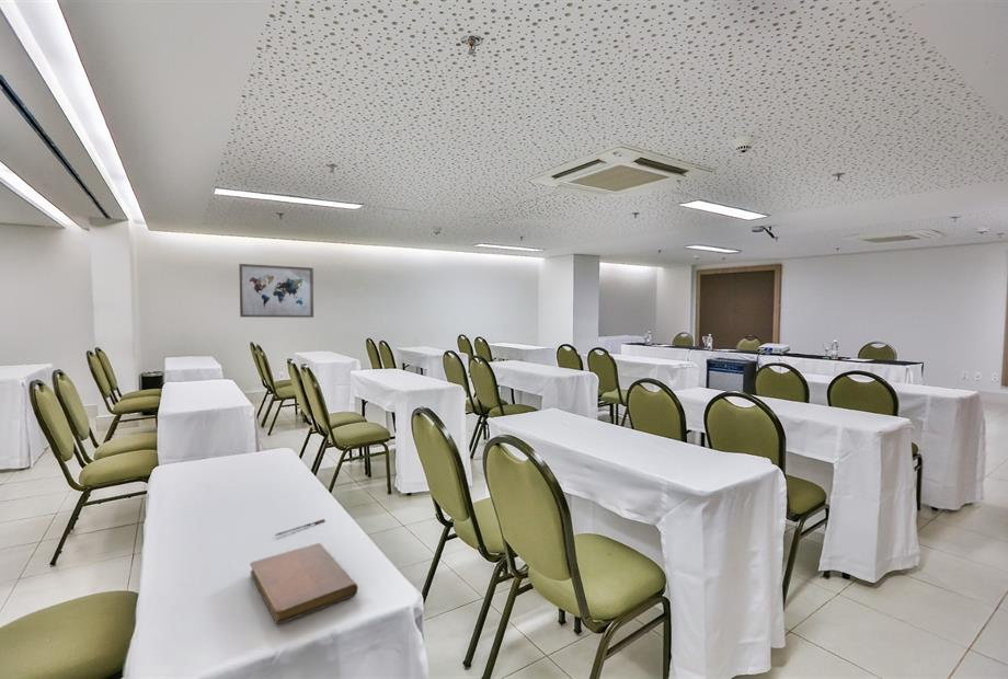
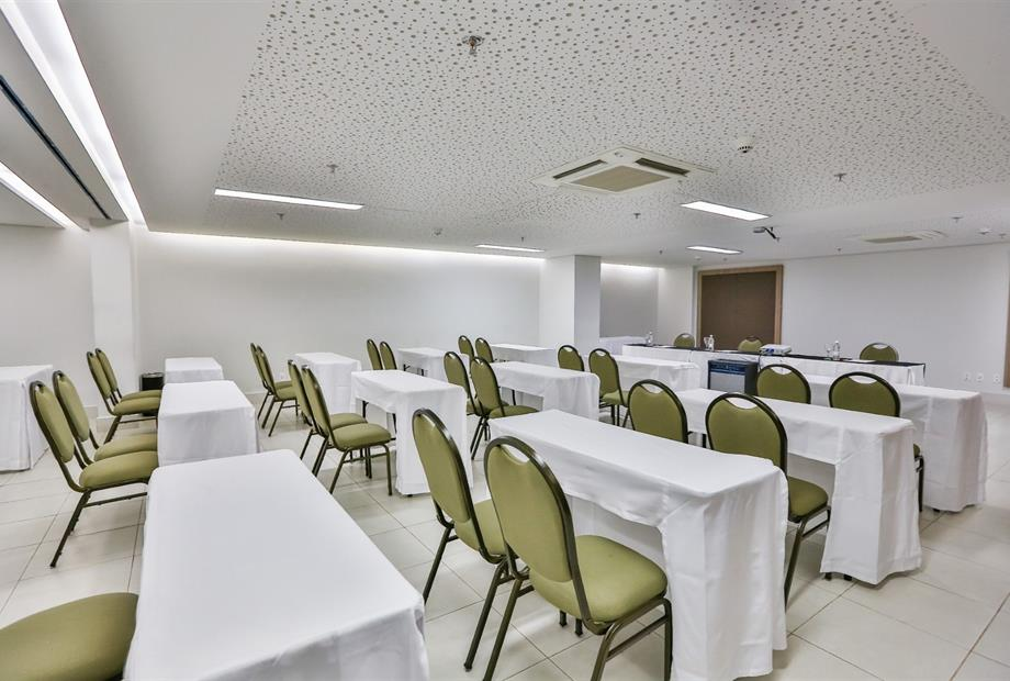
- wall art (277, 291)
- notebook (301, 577)
- pen (300, 527)
